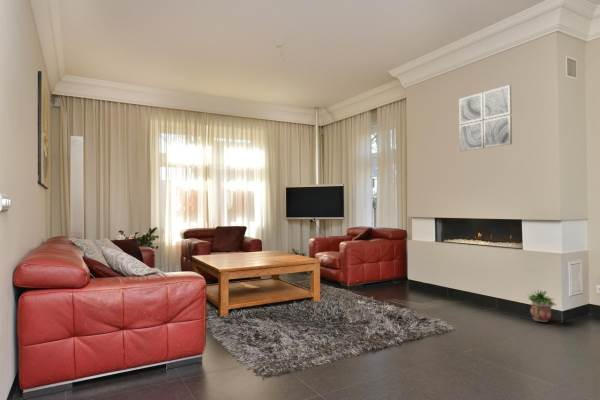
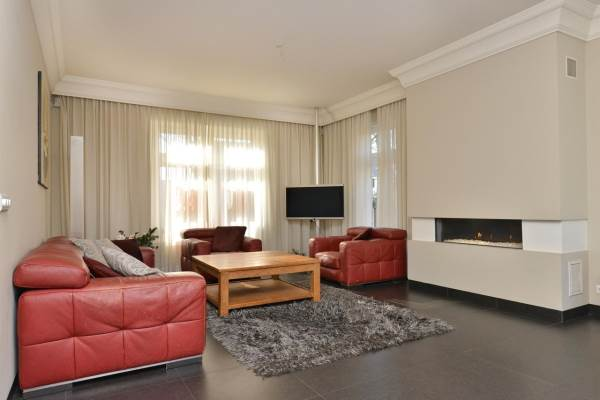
- potted plant (541, 305)
- wall art (483, 119)
